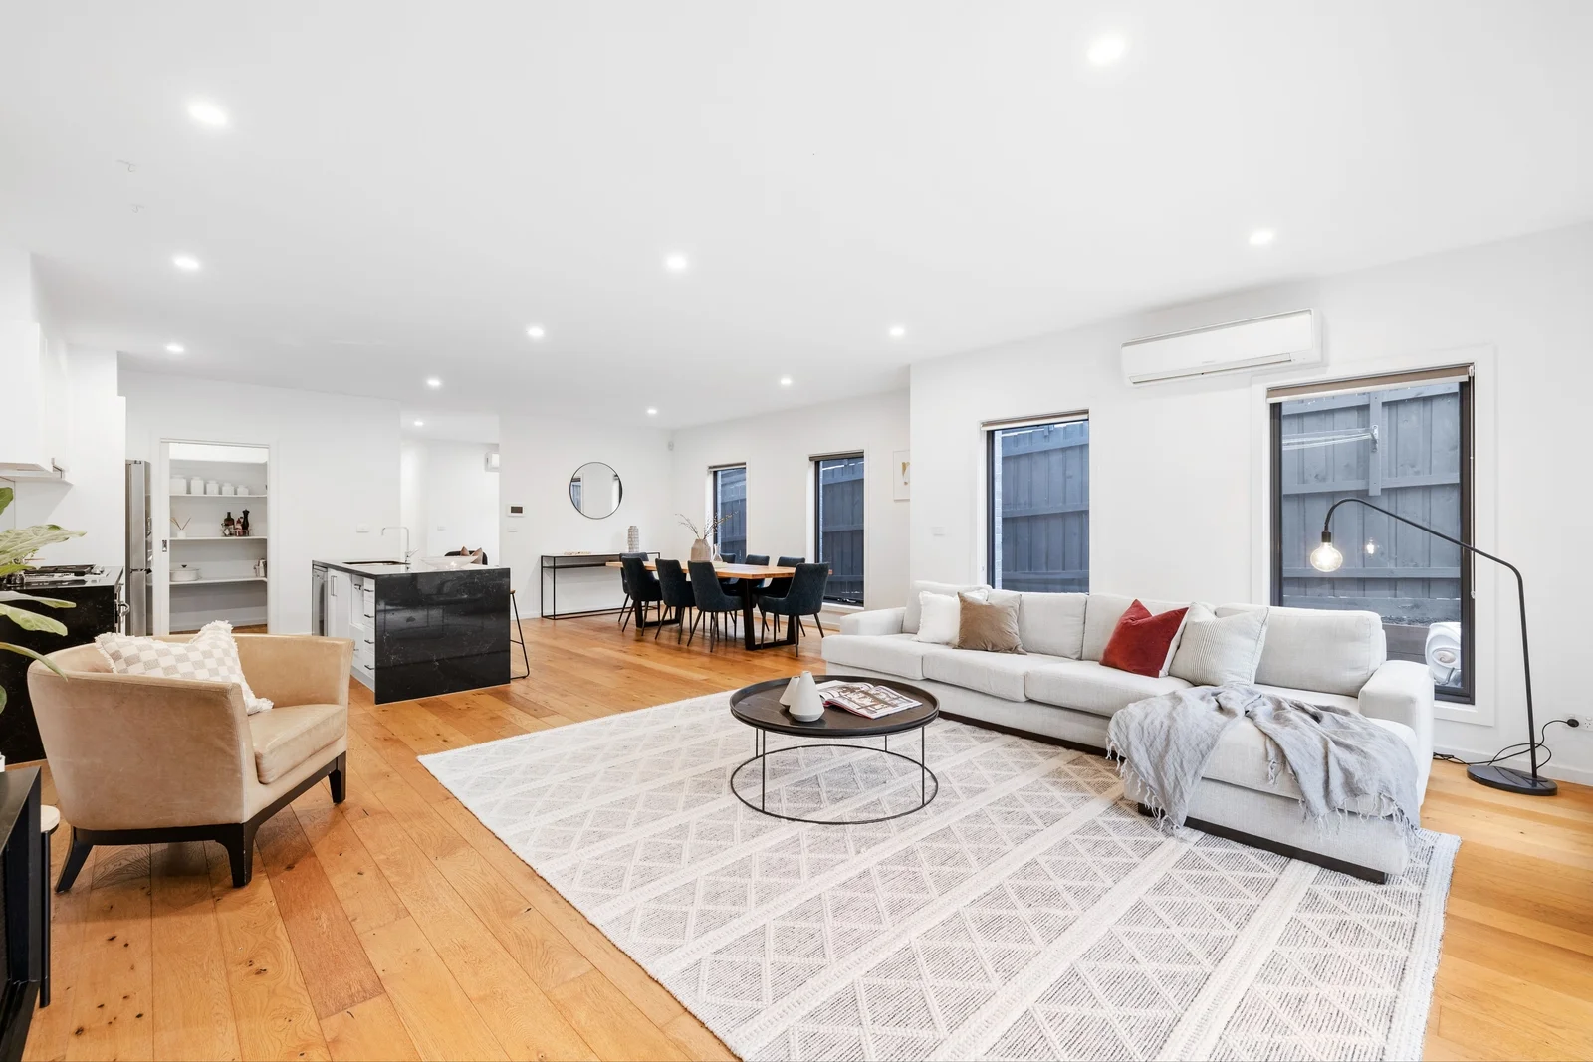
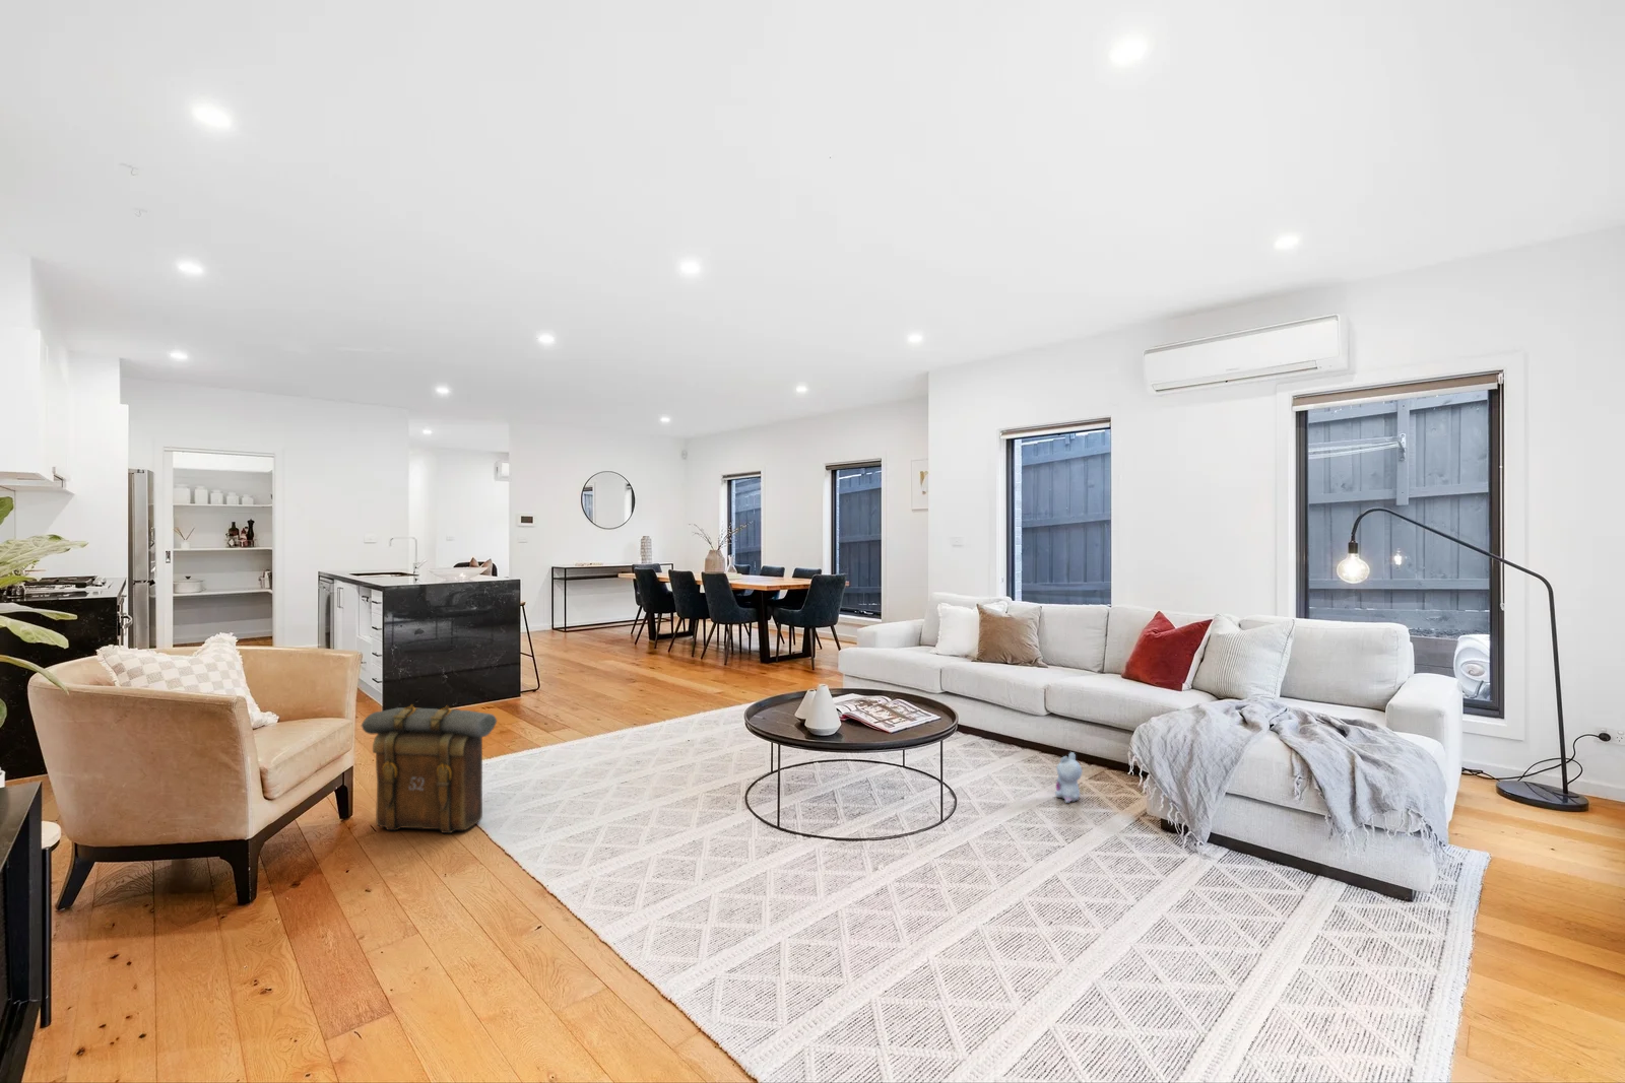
+ plush toy (1069, 776)
+ backpack (428, 765)
